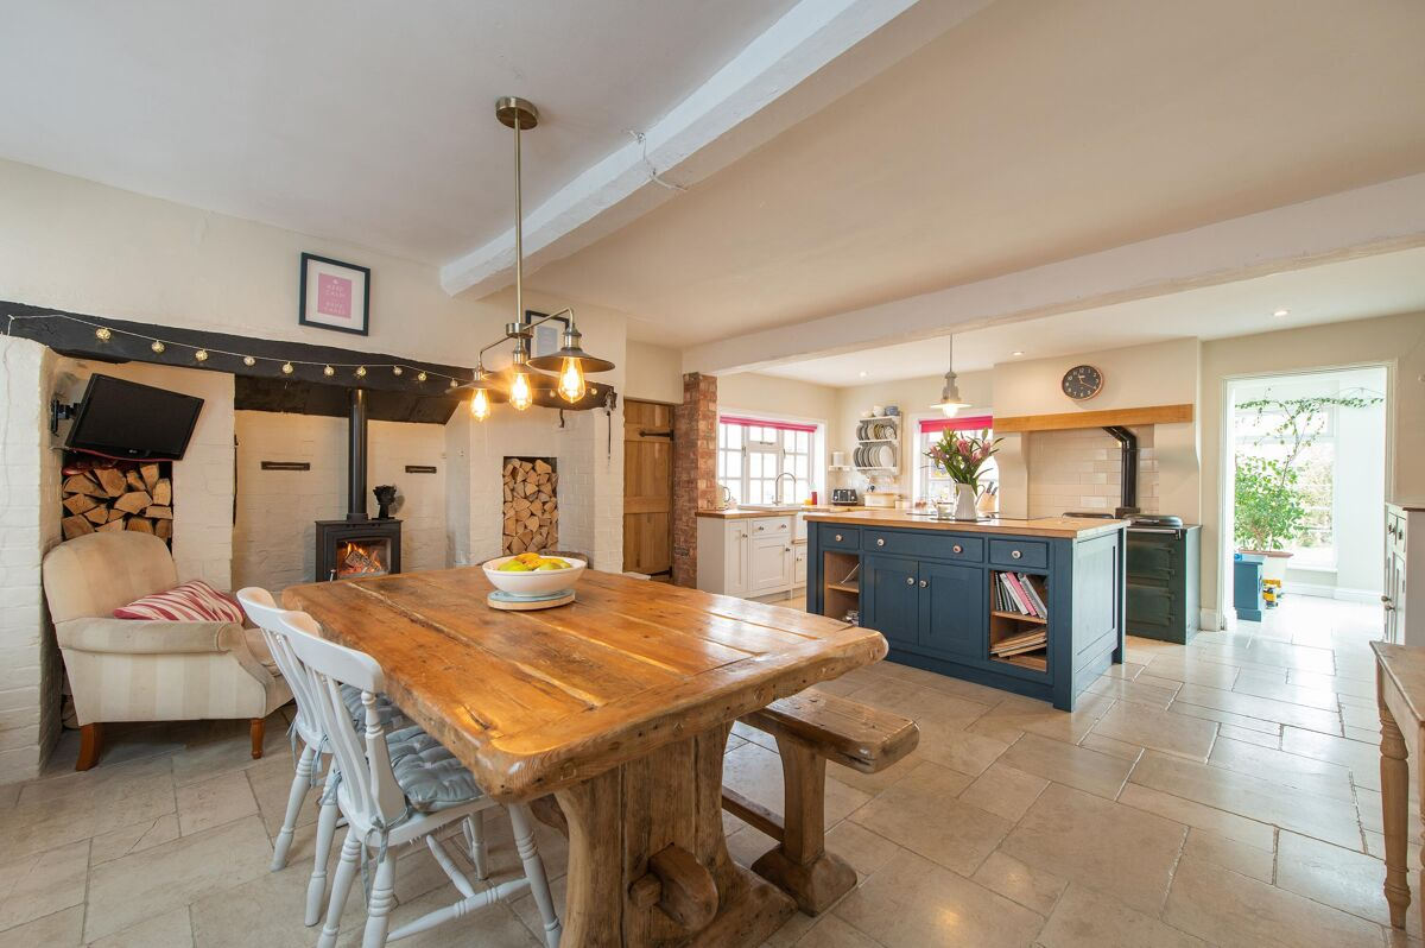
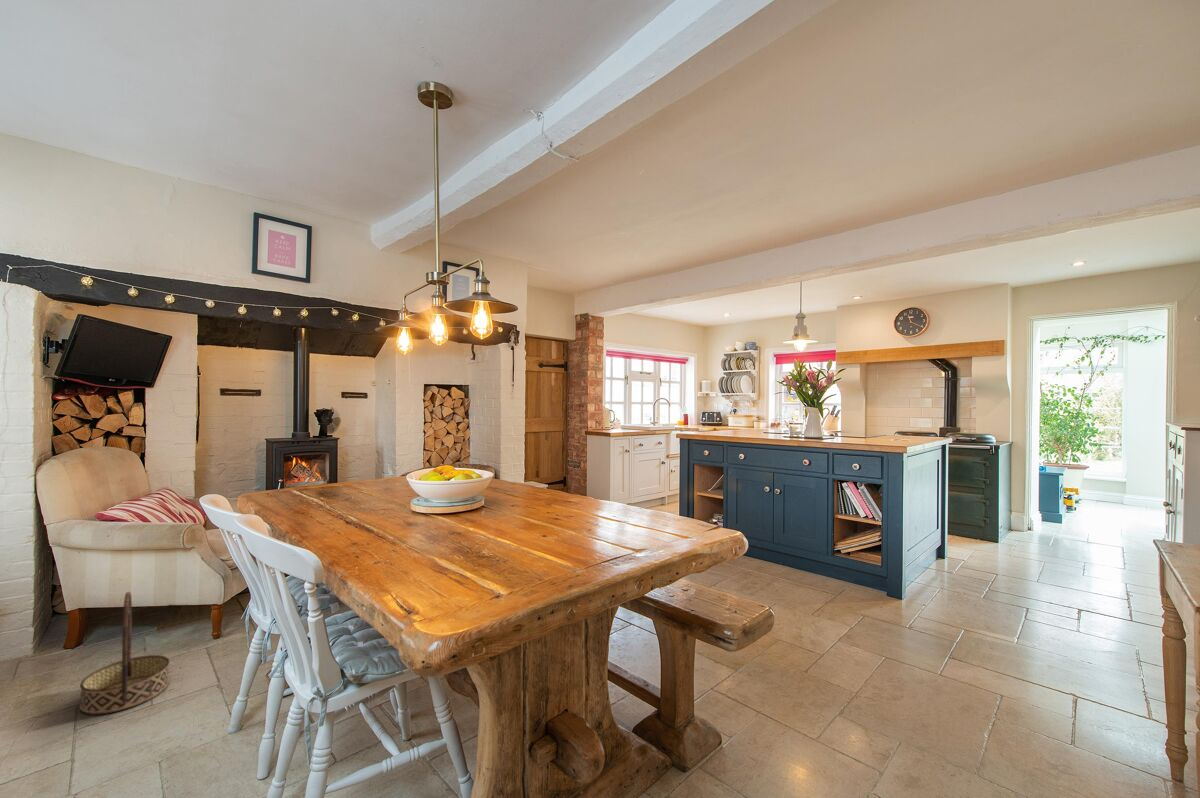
+ basket (127, 643)
